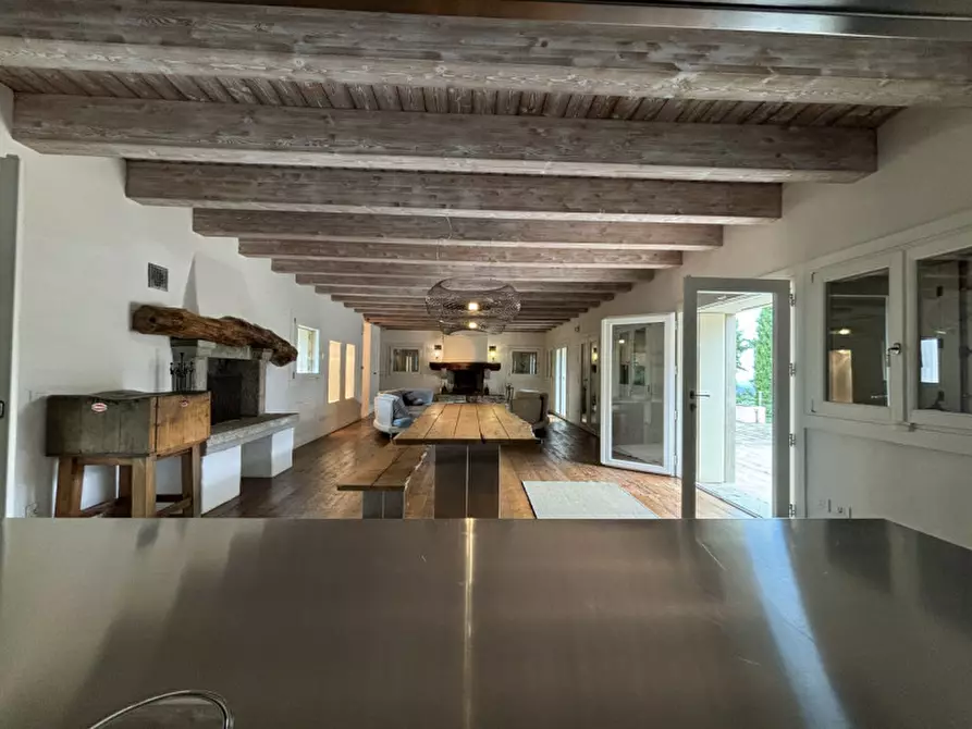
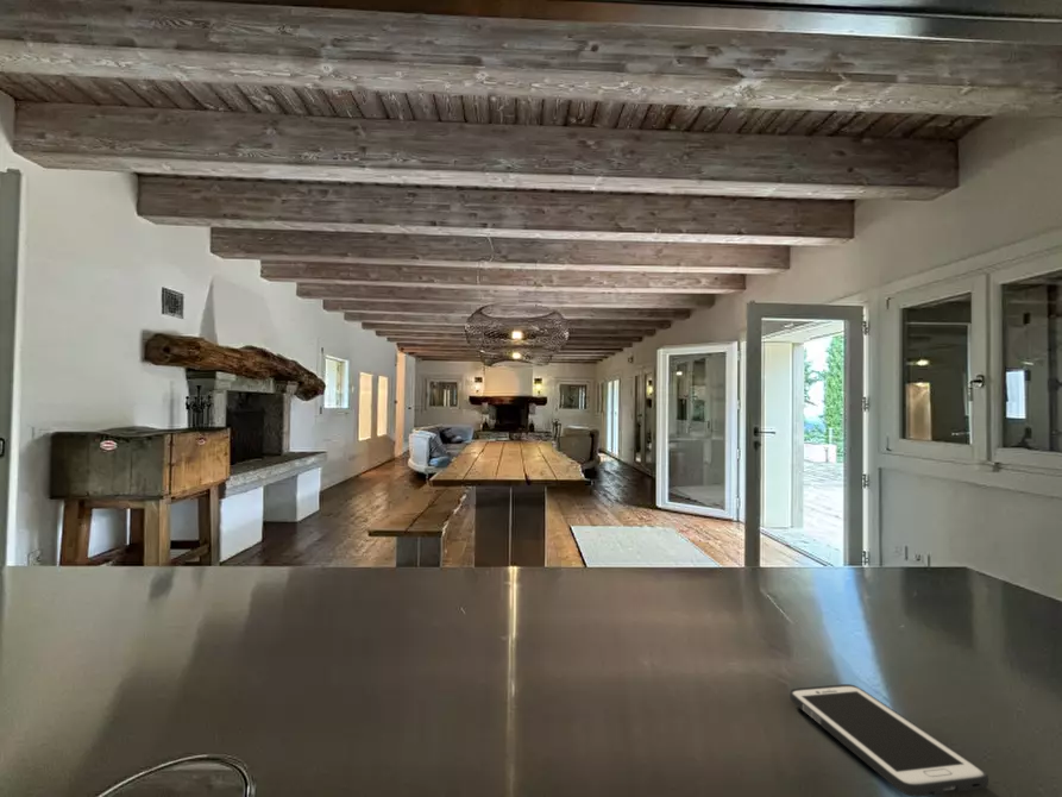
+ cell phone (875, 732)
